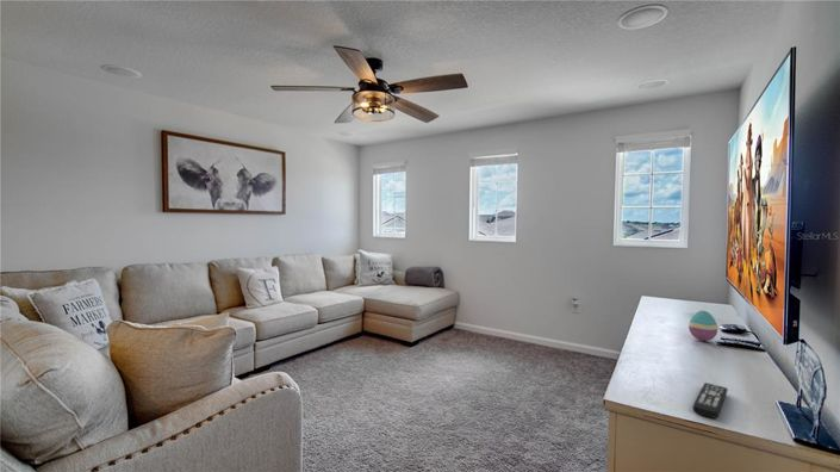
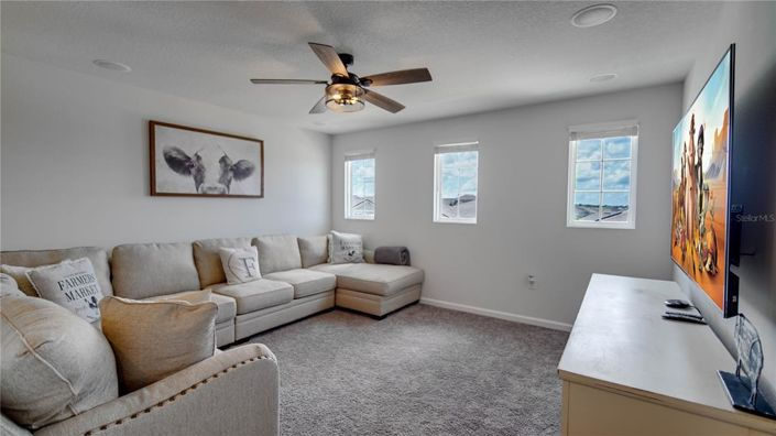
- remote control (710, 399)
- decorative egg (703, 325)
